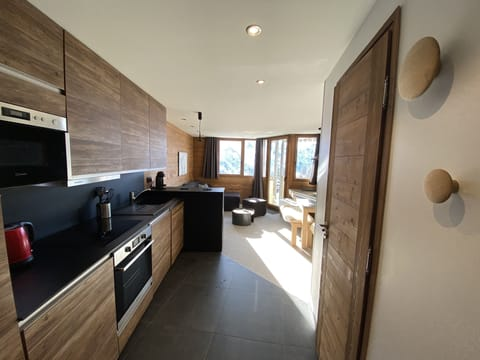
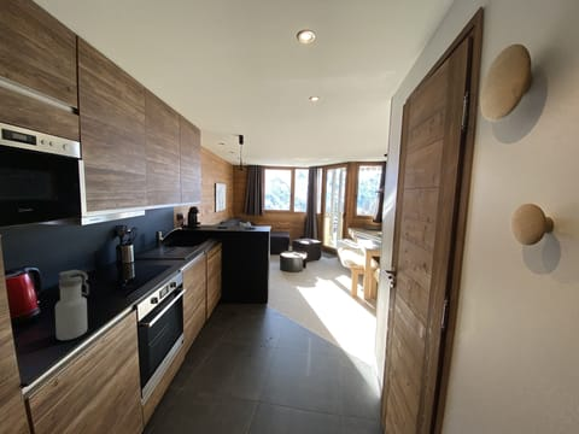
+ water bottle (71, 303)
